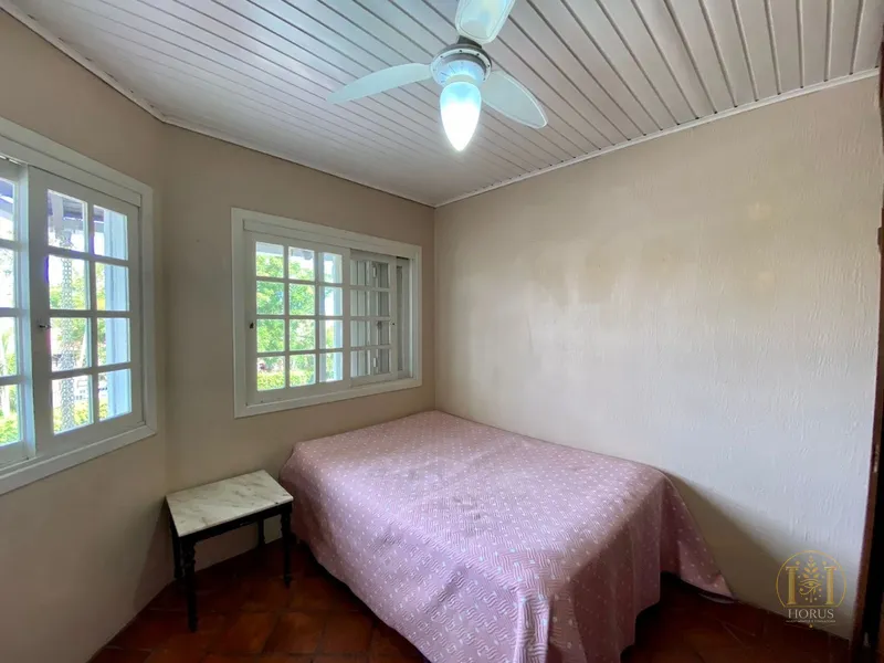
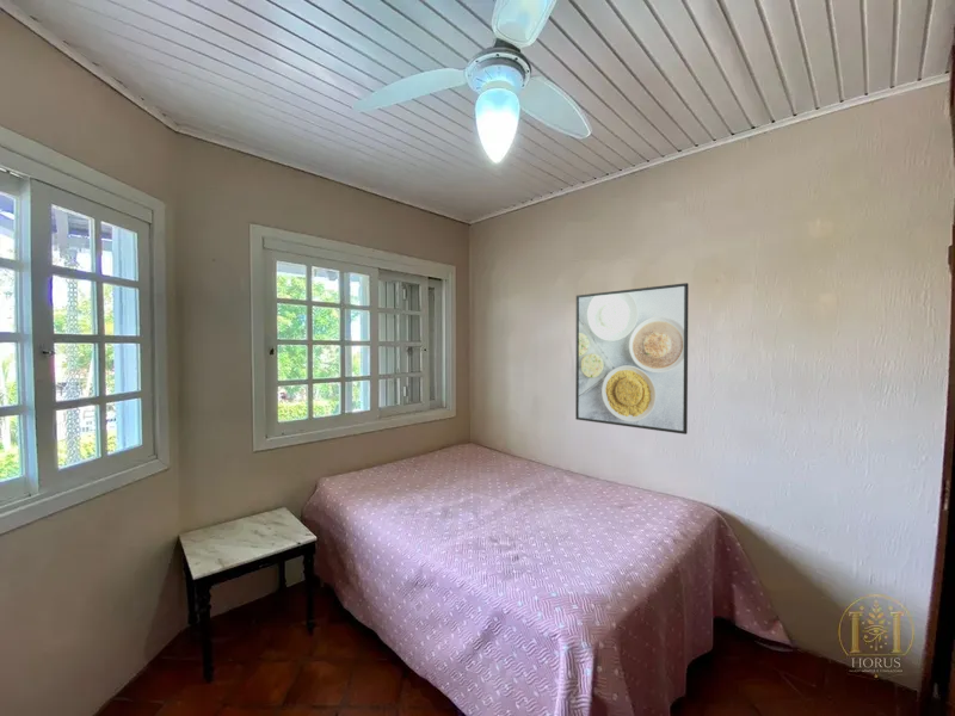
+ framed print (626, 358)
